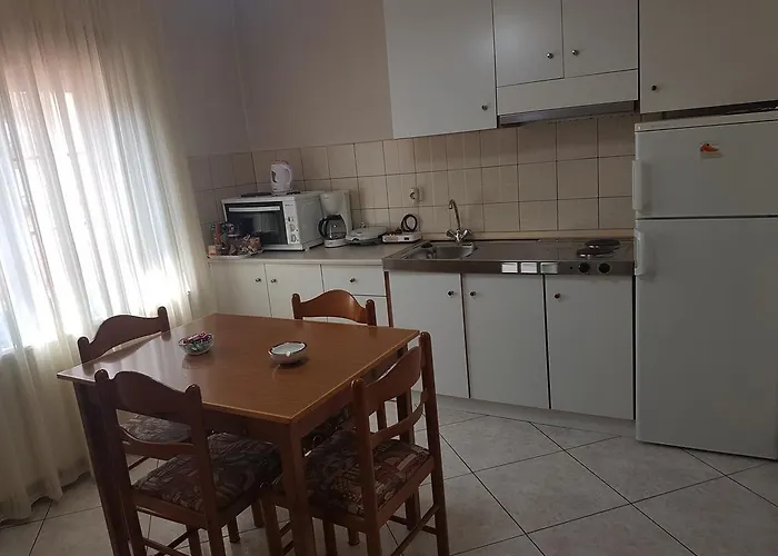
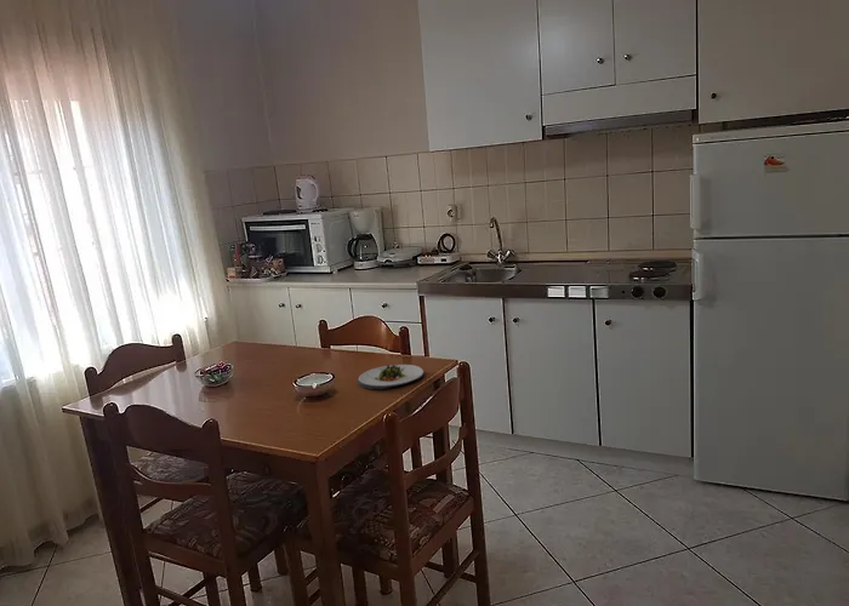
+ salad plate (389, 372)
